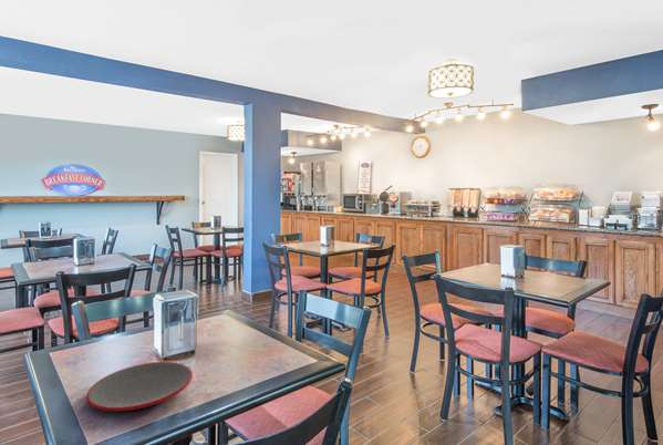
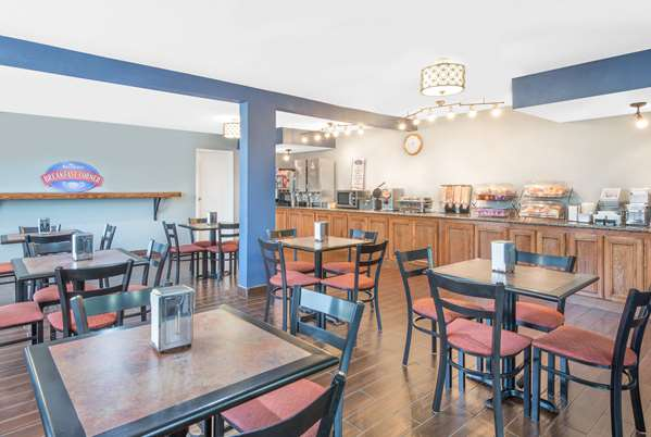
- plate (142, 385)
